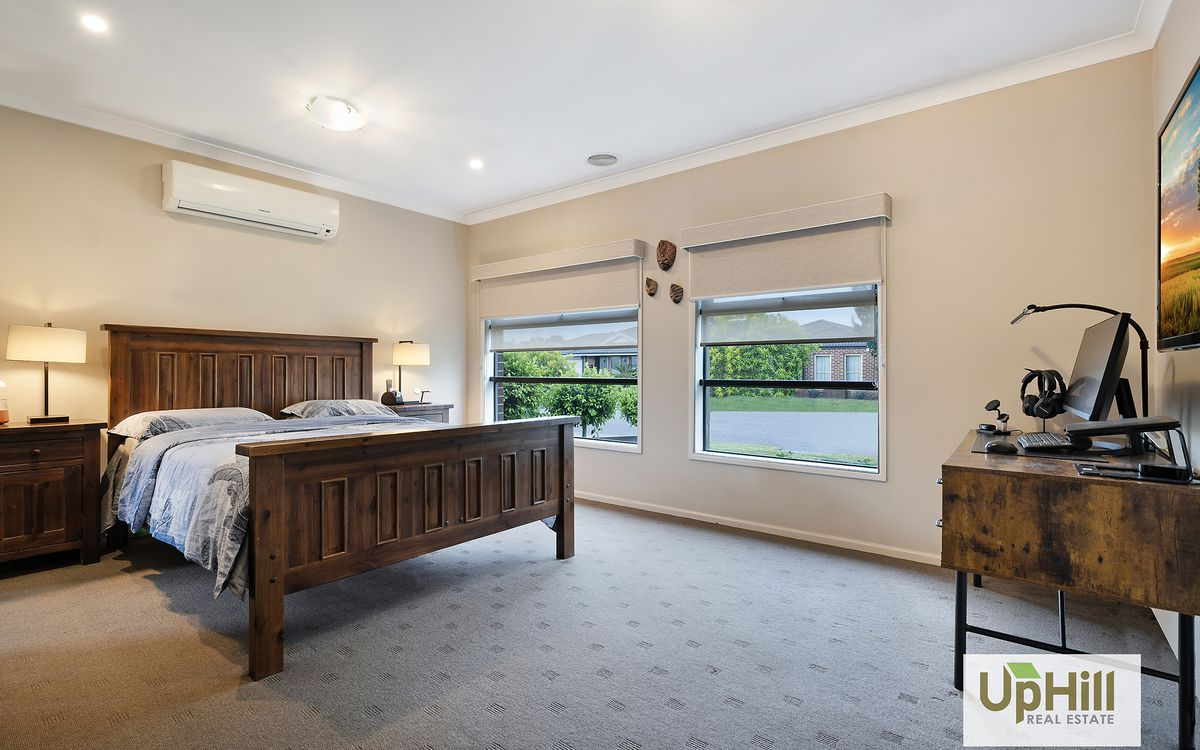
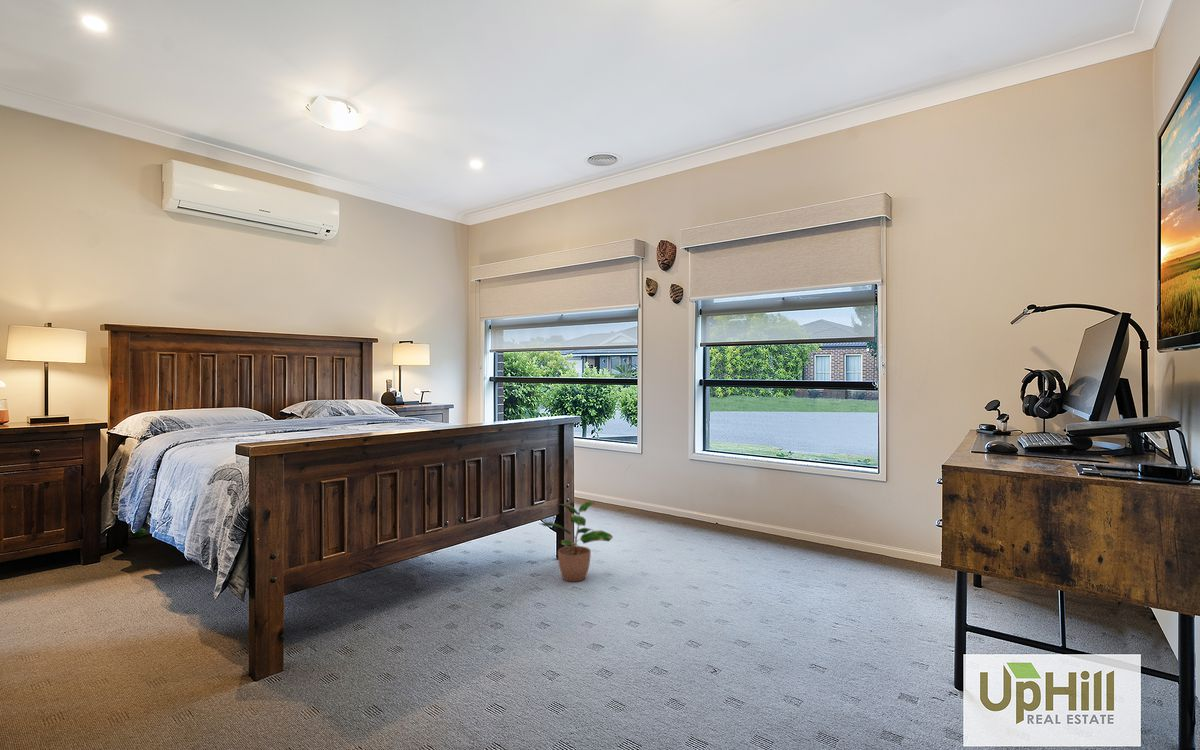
+ potted plant (575, 538)
